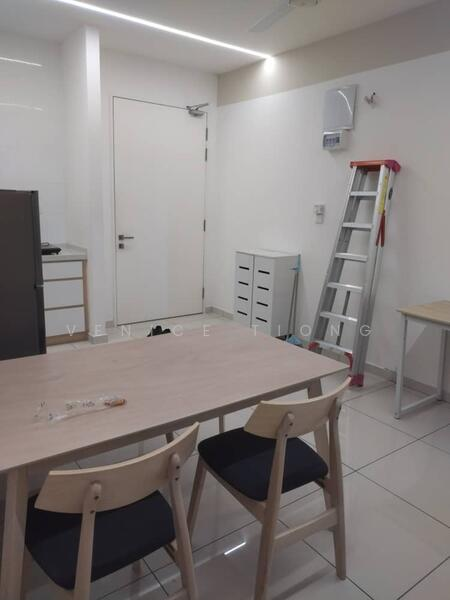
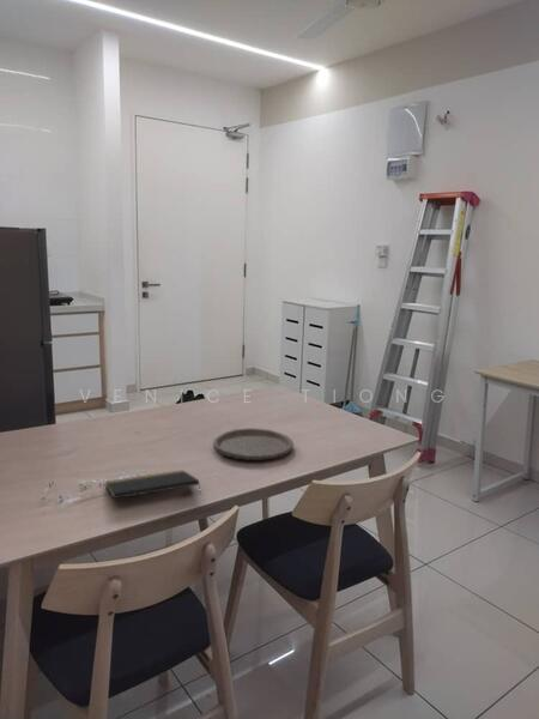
+ notepad (151, 483)
+ plate (253, 443)
